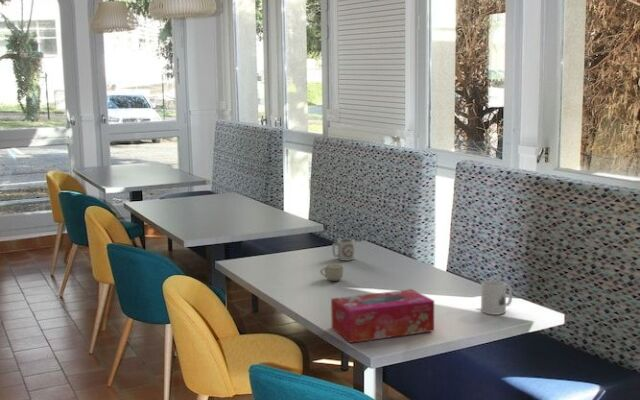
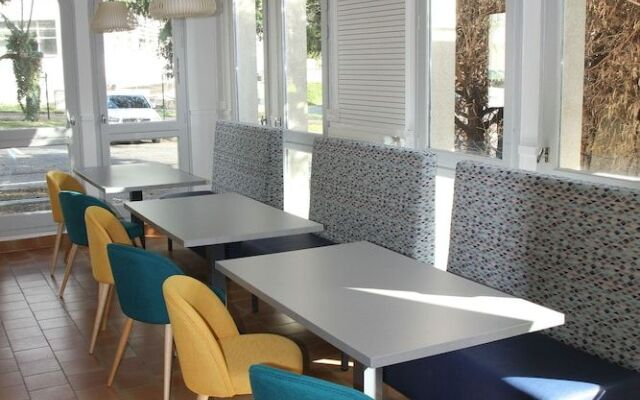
- tissue box (382, 314)
- cup (331, 272)
- mug (497, 296)
- cup (343, 249)
